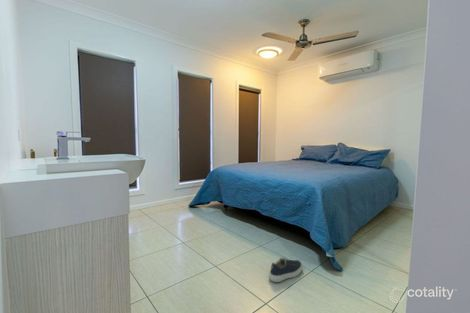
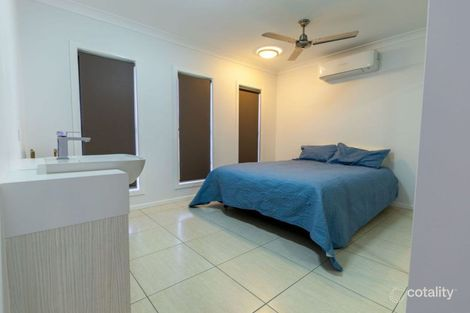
- shoe (286, 266)
